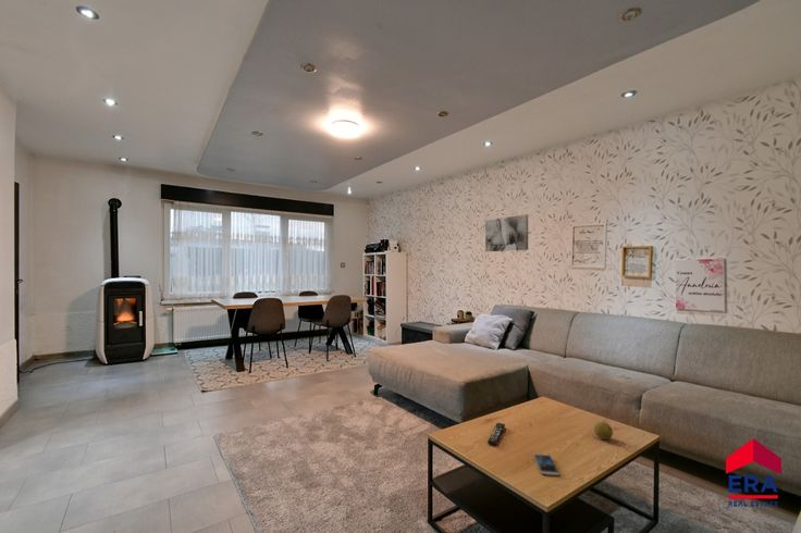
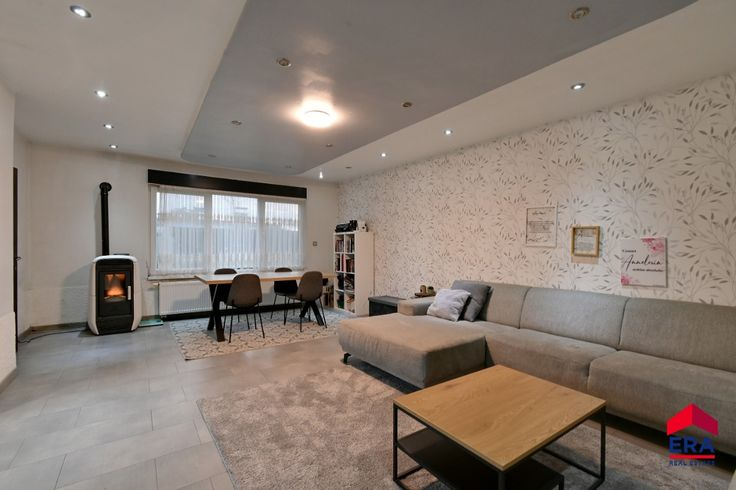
- wall art (505, 234)
- remote control (496, 433)
- fruit (603, 430)
- smartphone (545, 463)
